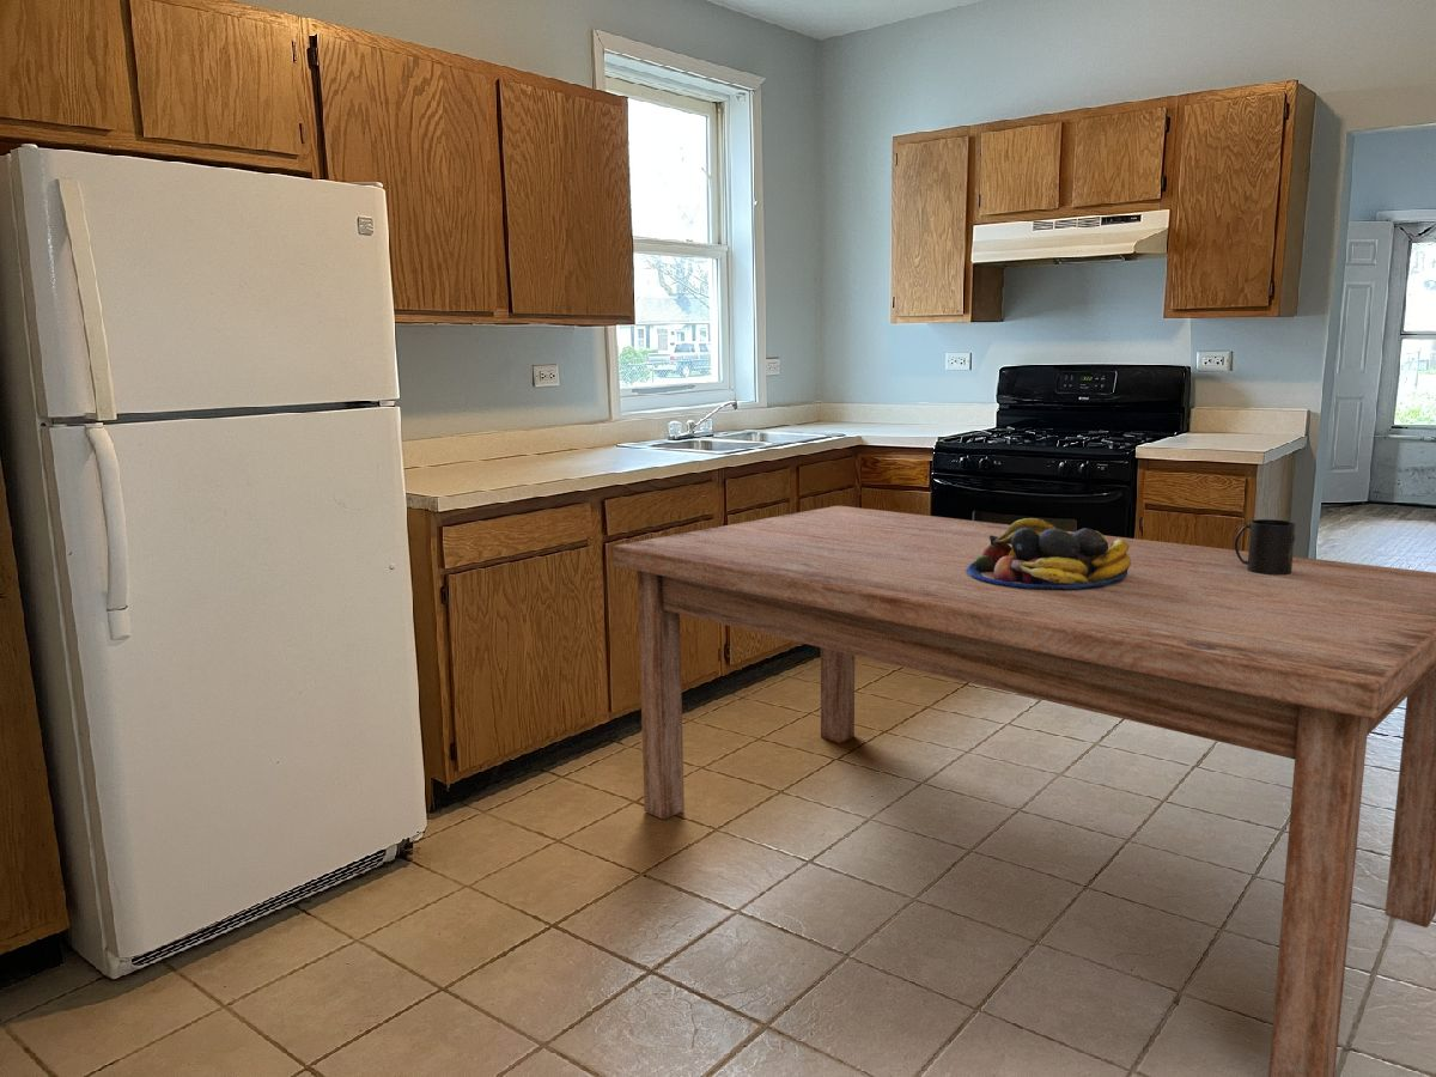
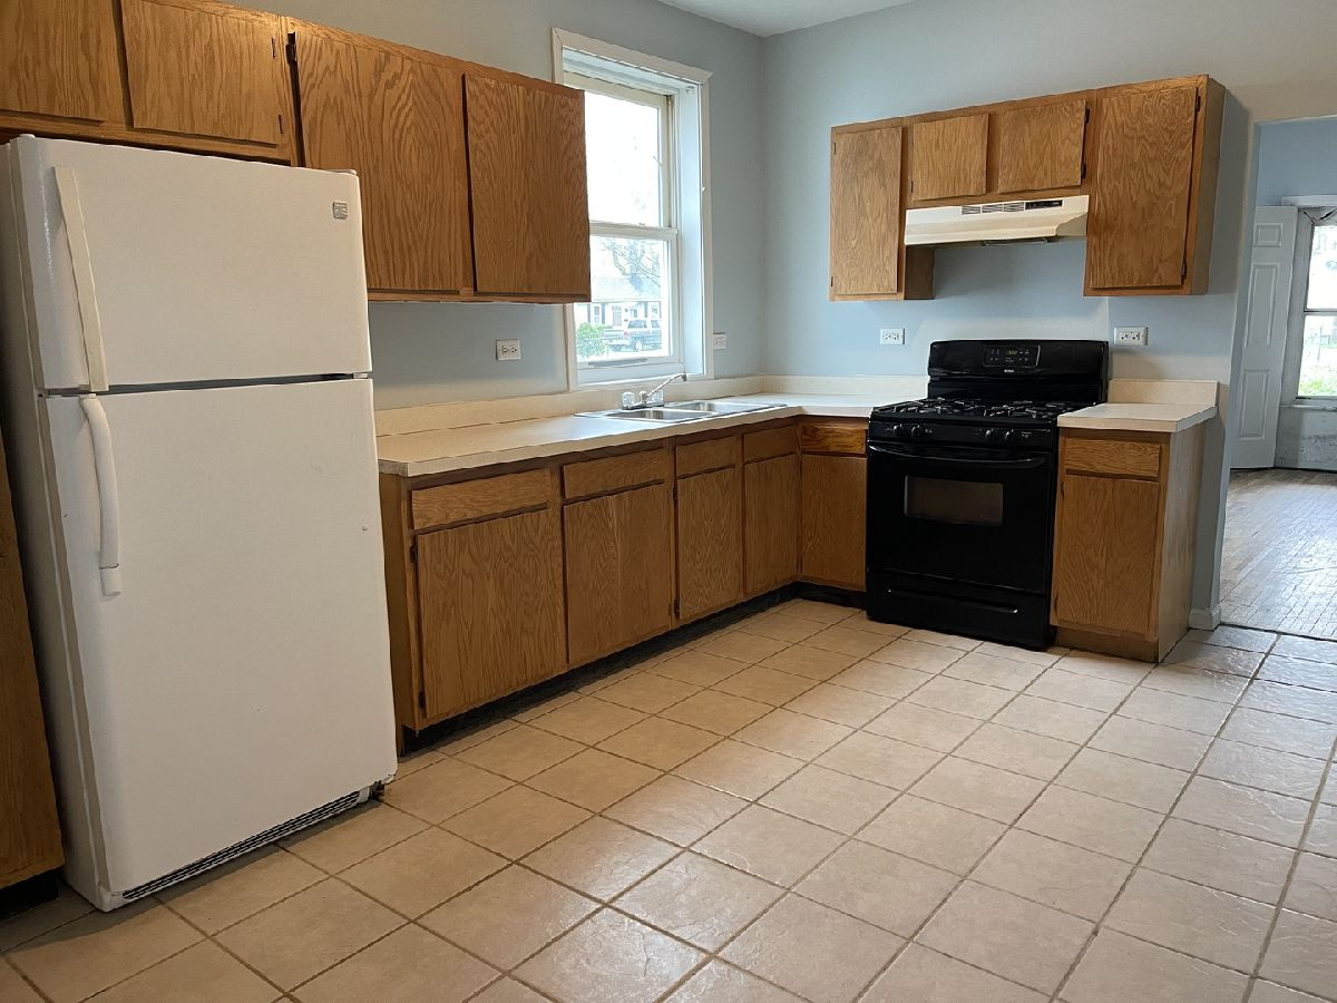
- fruit bowl (1045, 544)
- mug (1264, 544)
- dining table (1005, 690)
